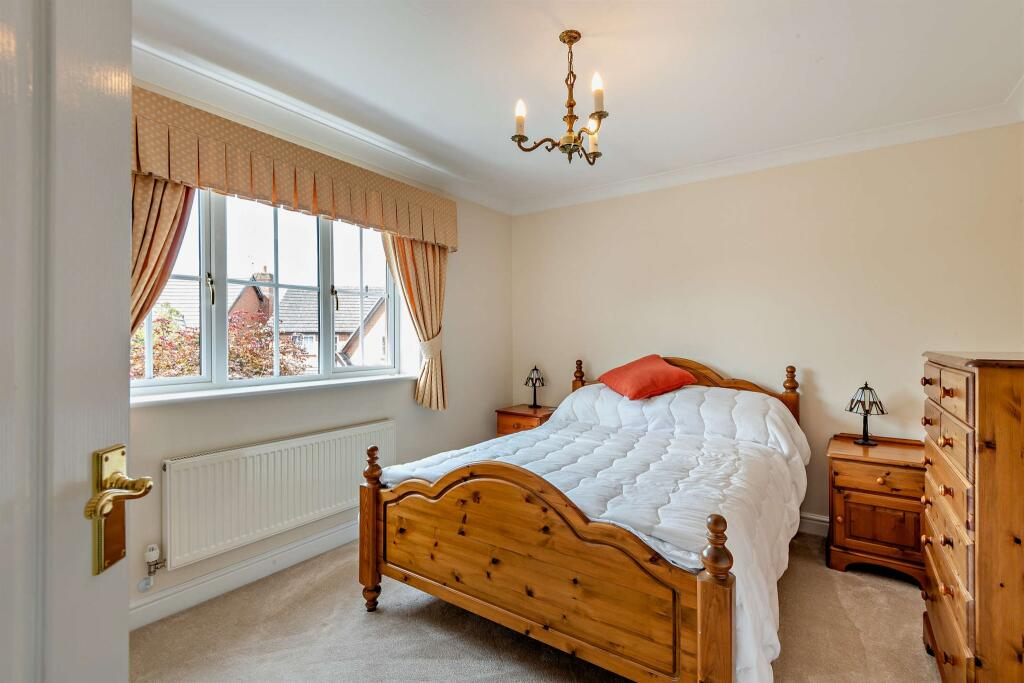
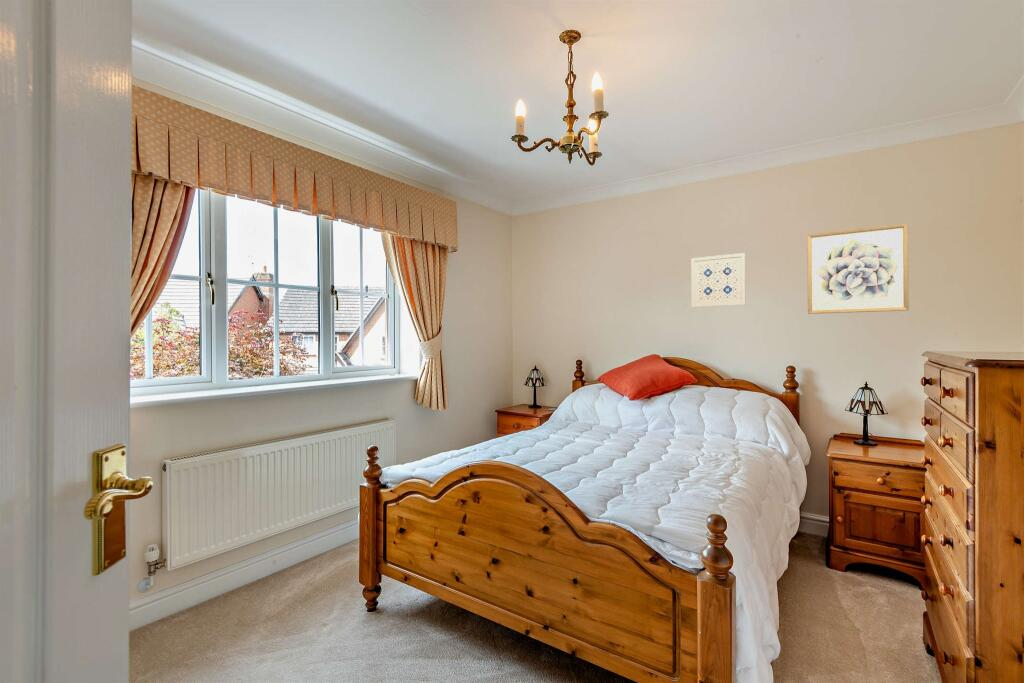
+ wall art (855, 271)
+ wall art (717, 280)
